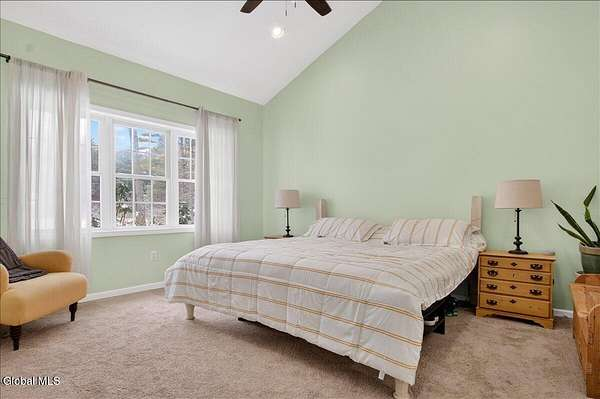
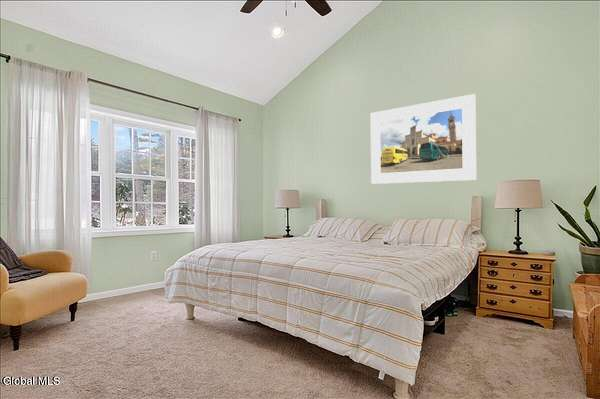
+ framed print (418, 143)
